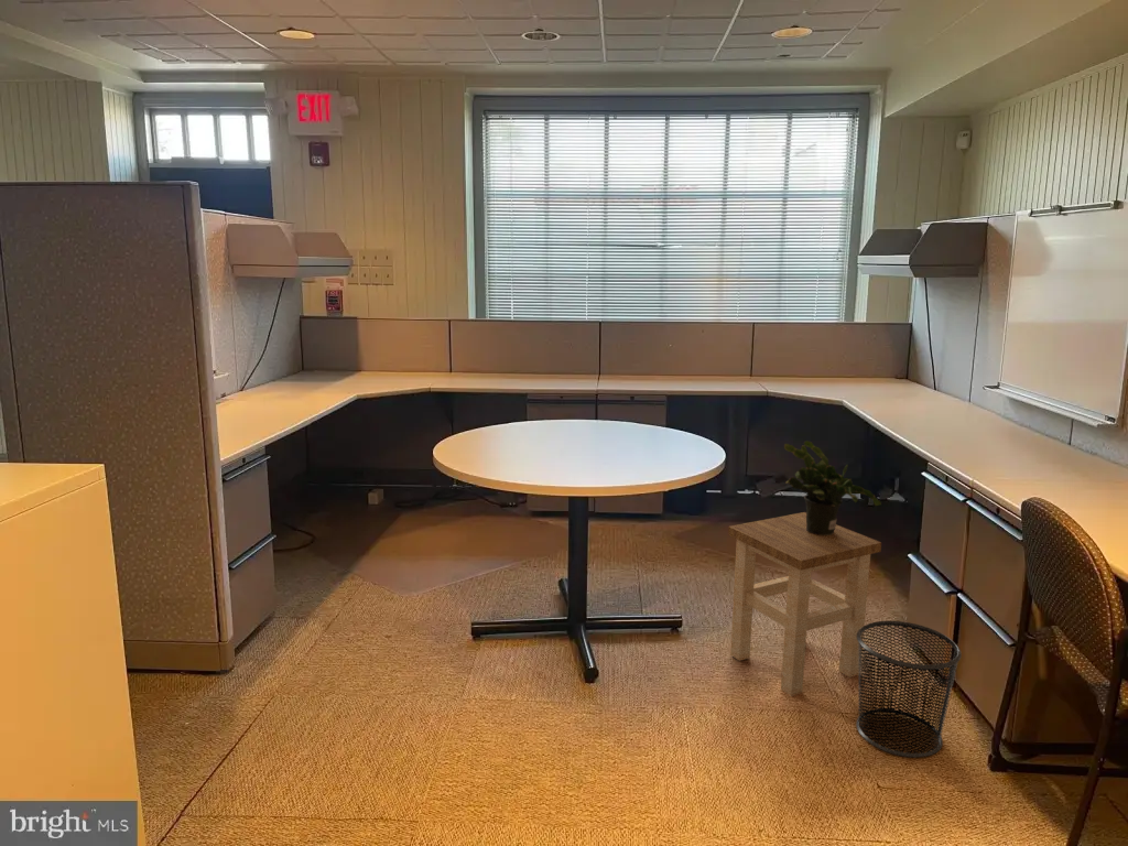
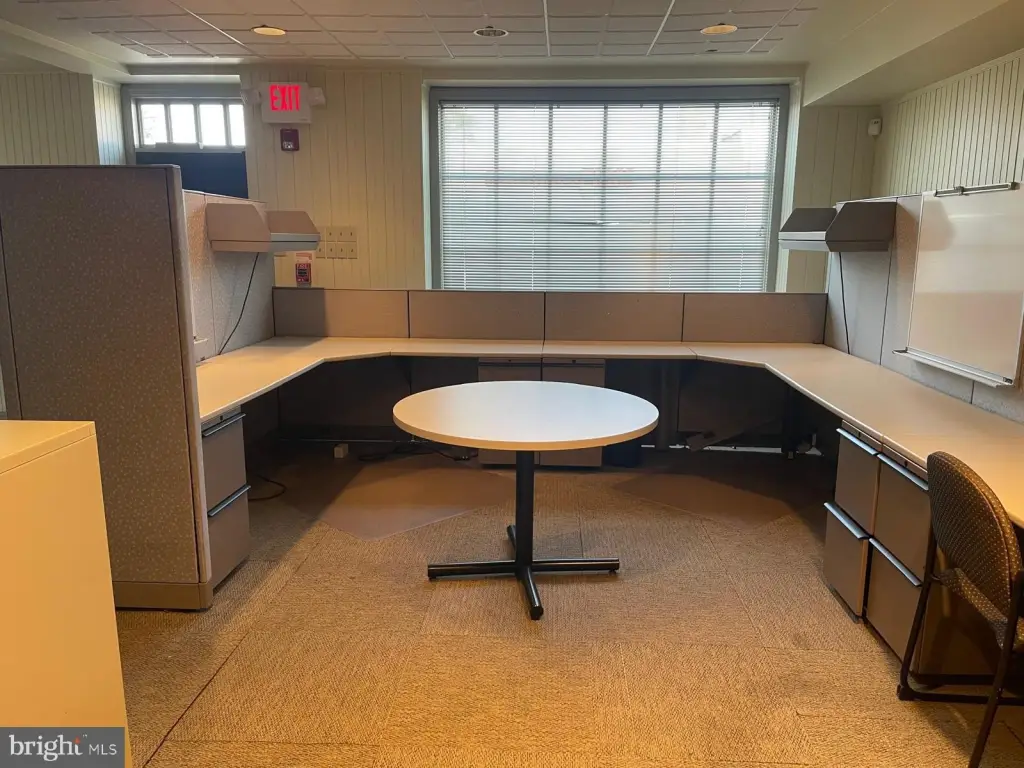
- waste bin (902, 687)
- stool (798, 600)
- potted plant (823, 489)
